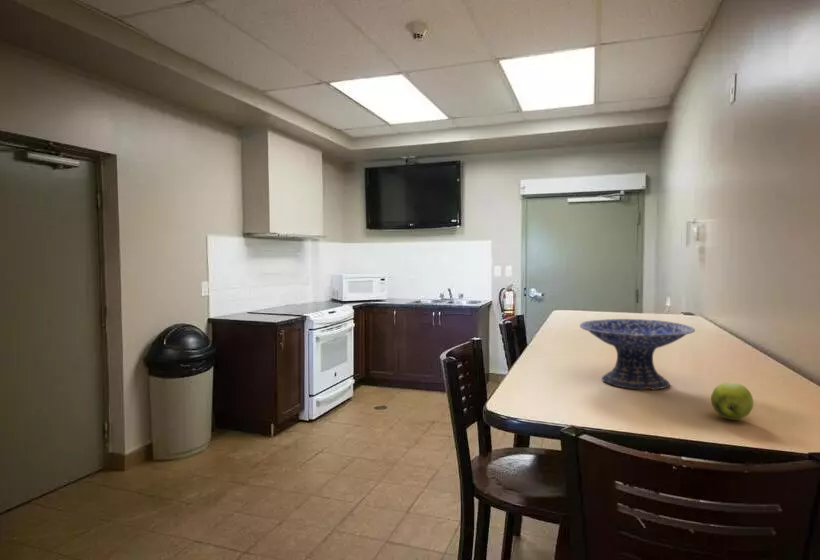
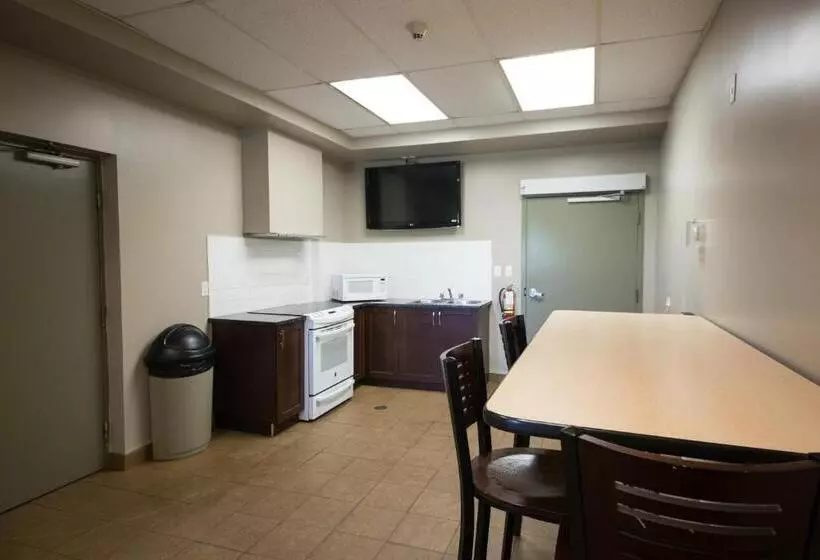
- decorative bowl (634, 353)
- apple (731, 400)
